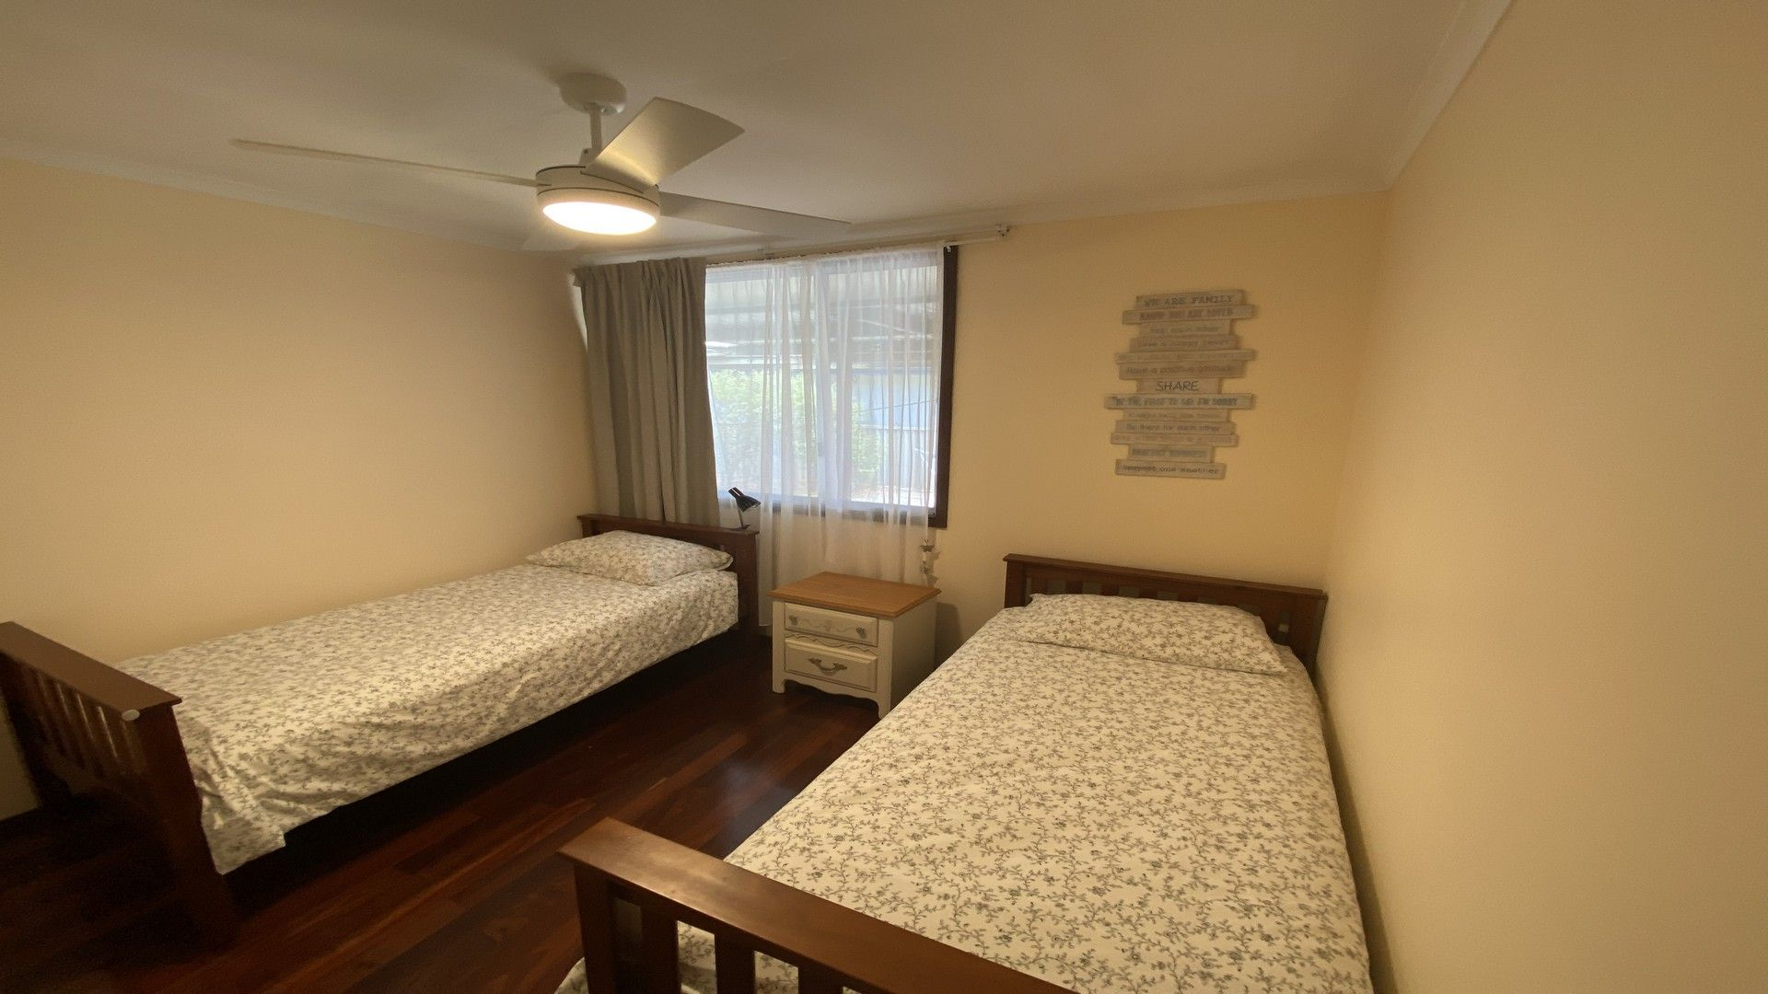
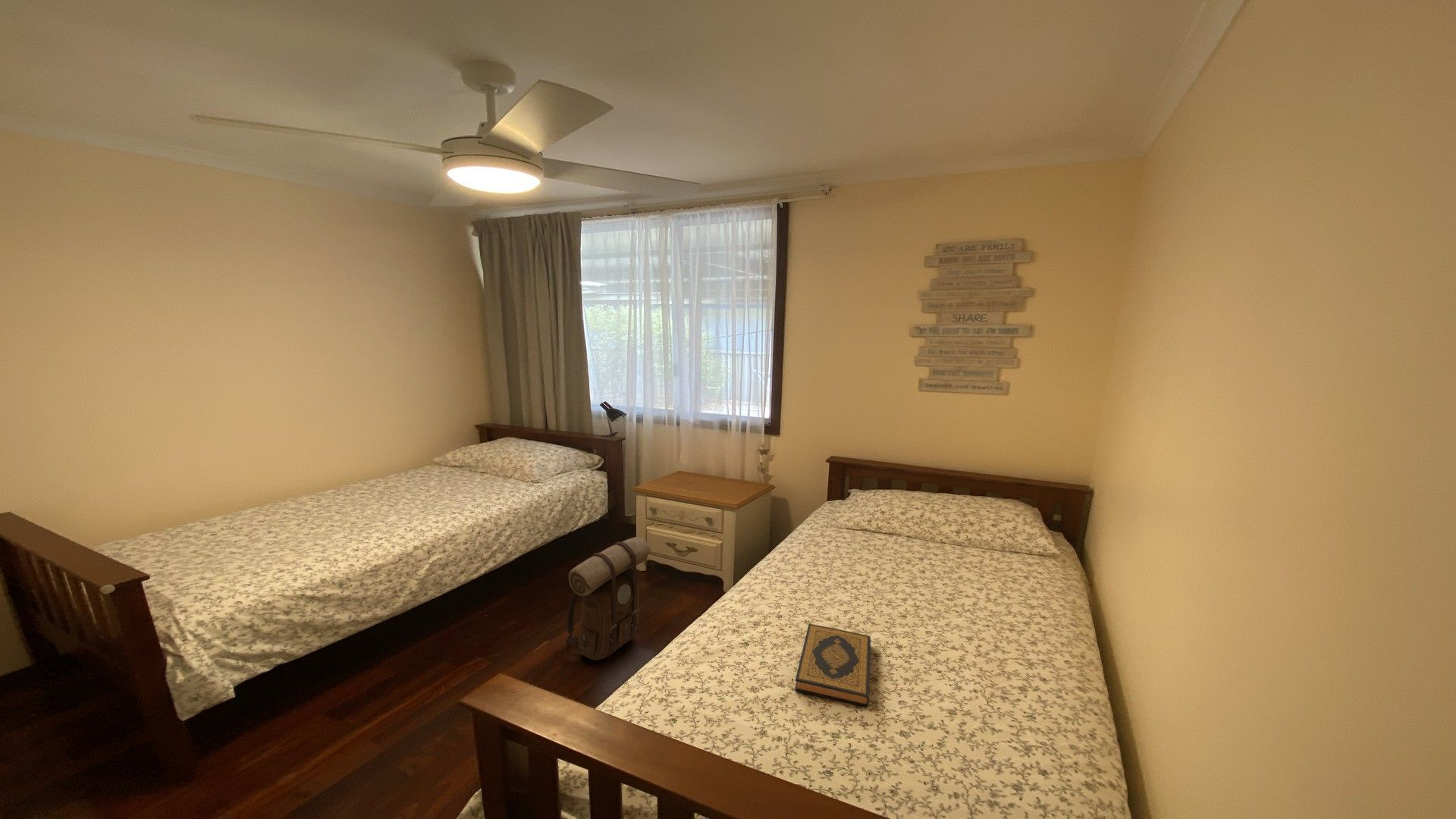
+ hardback book (835, 661)
+ backpack (601, 595)
